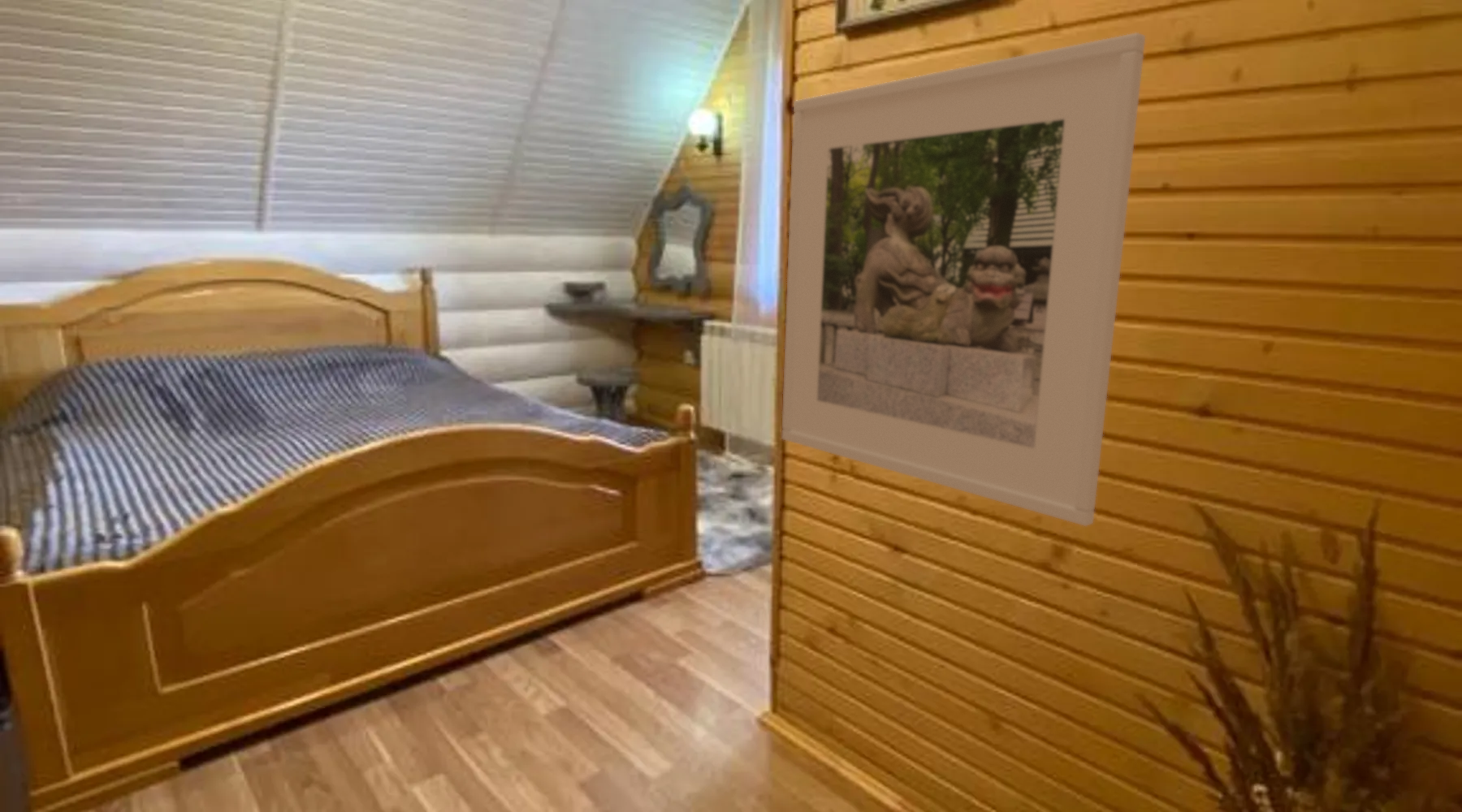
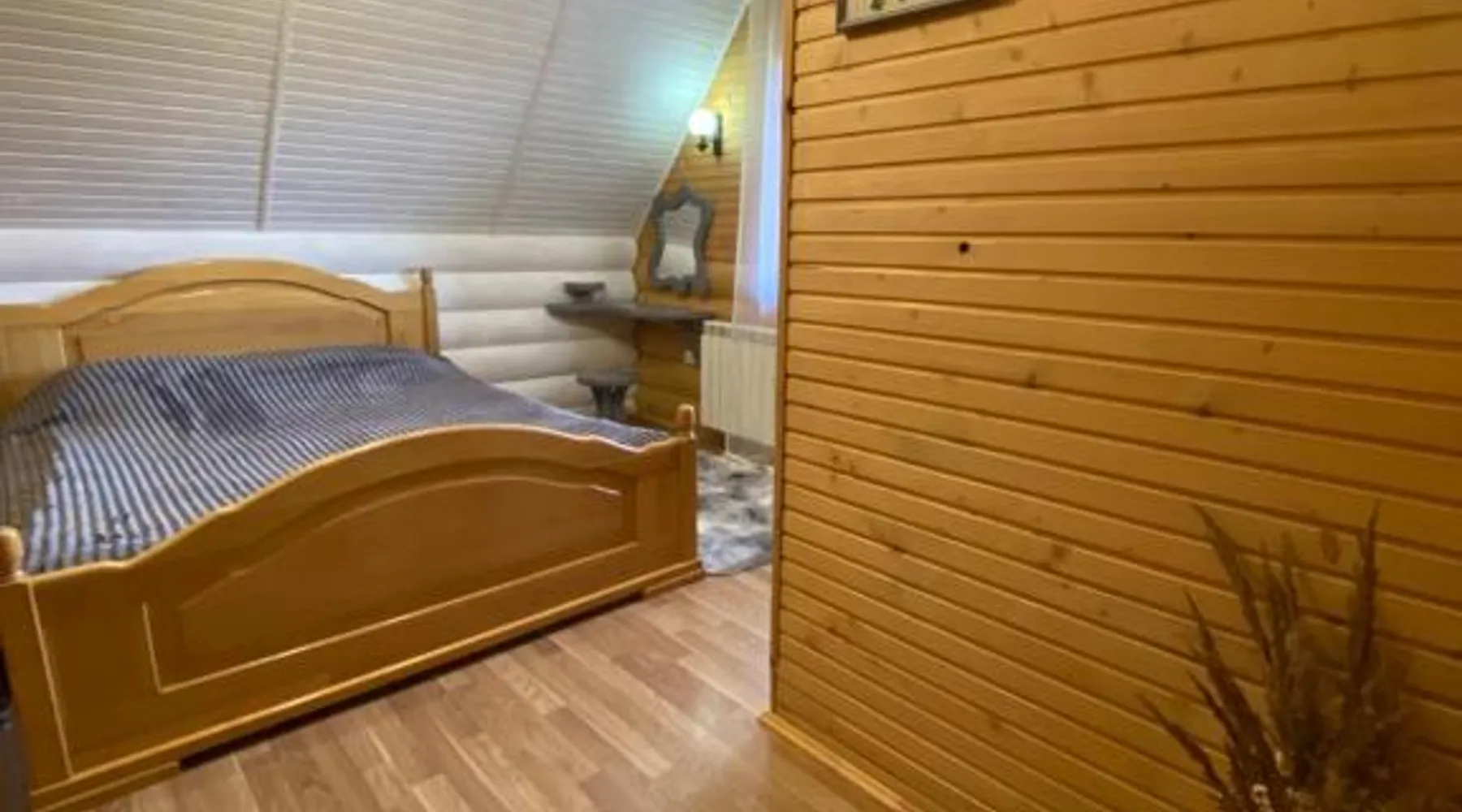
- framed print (922, 283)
